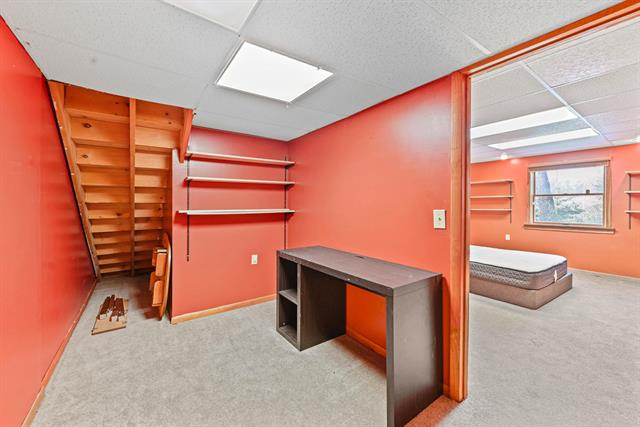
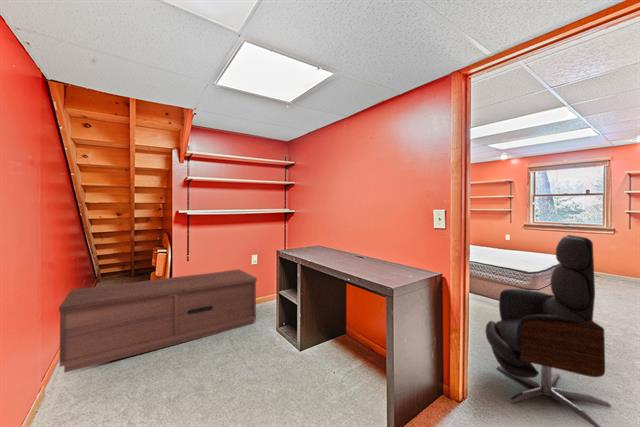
+ dresser (172, 308)
+ office chair (543, 313)
